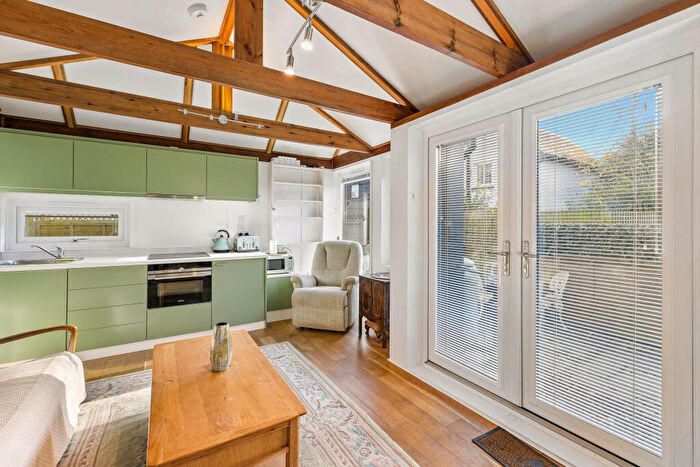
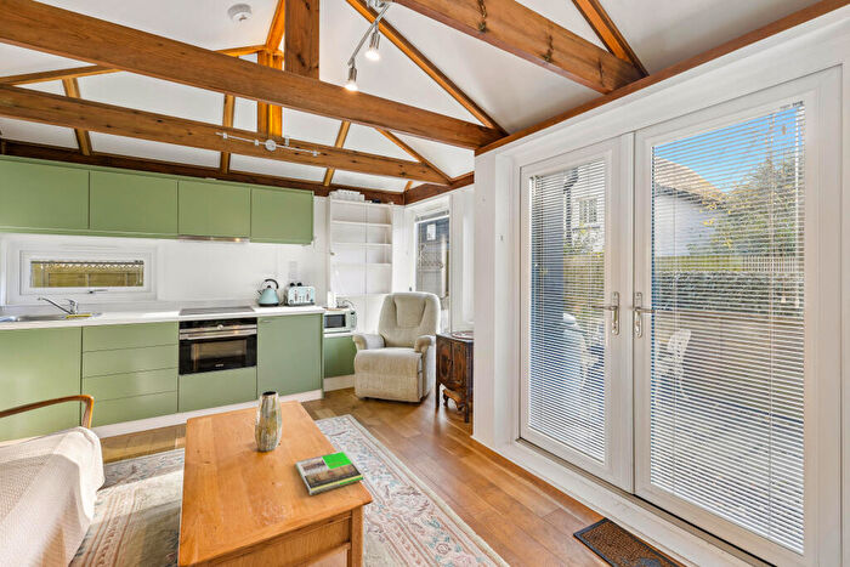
+ magazine (328, 470)
